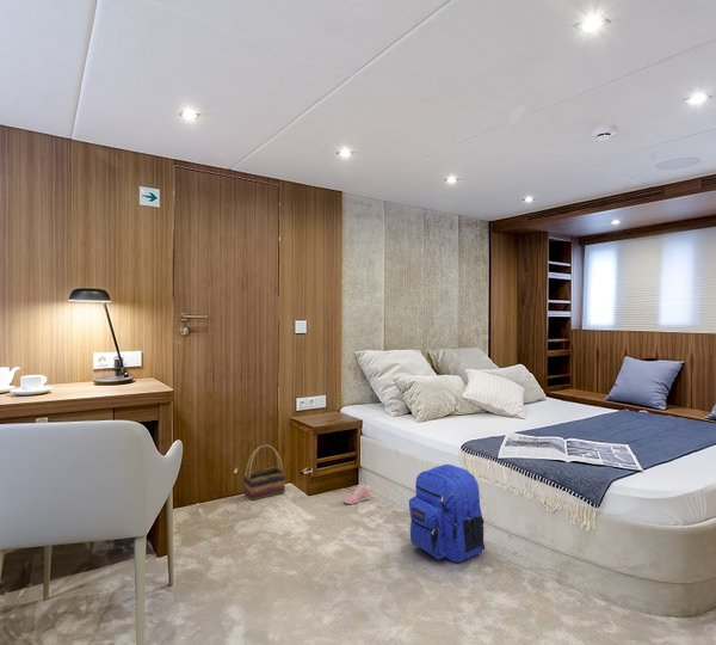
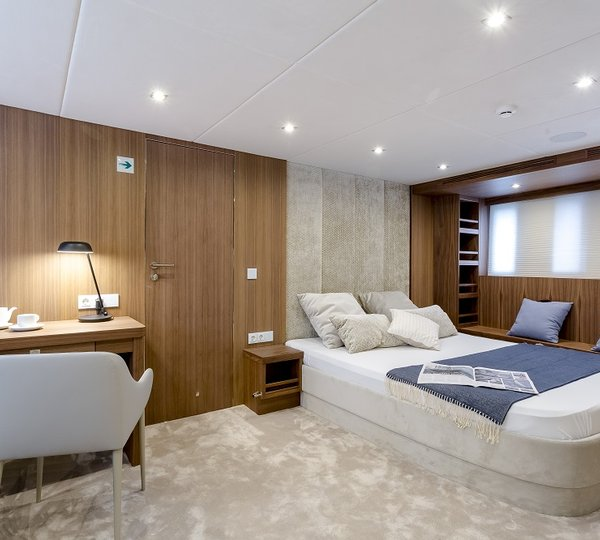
- backpack (445, 510)
- basket (264, 469)
- sneaker (357, 492)
